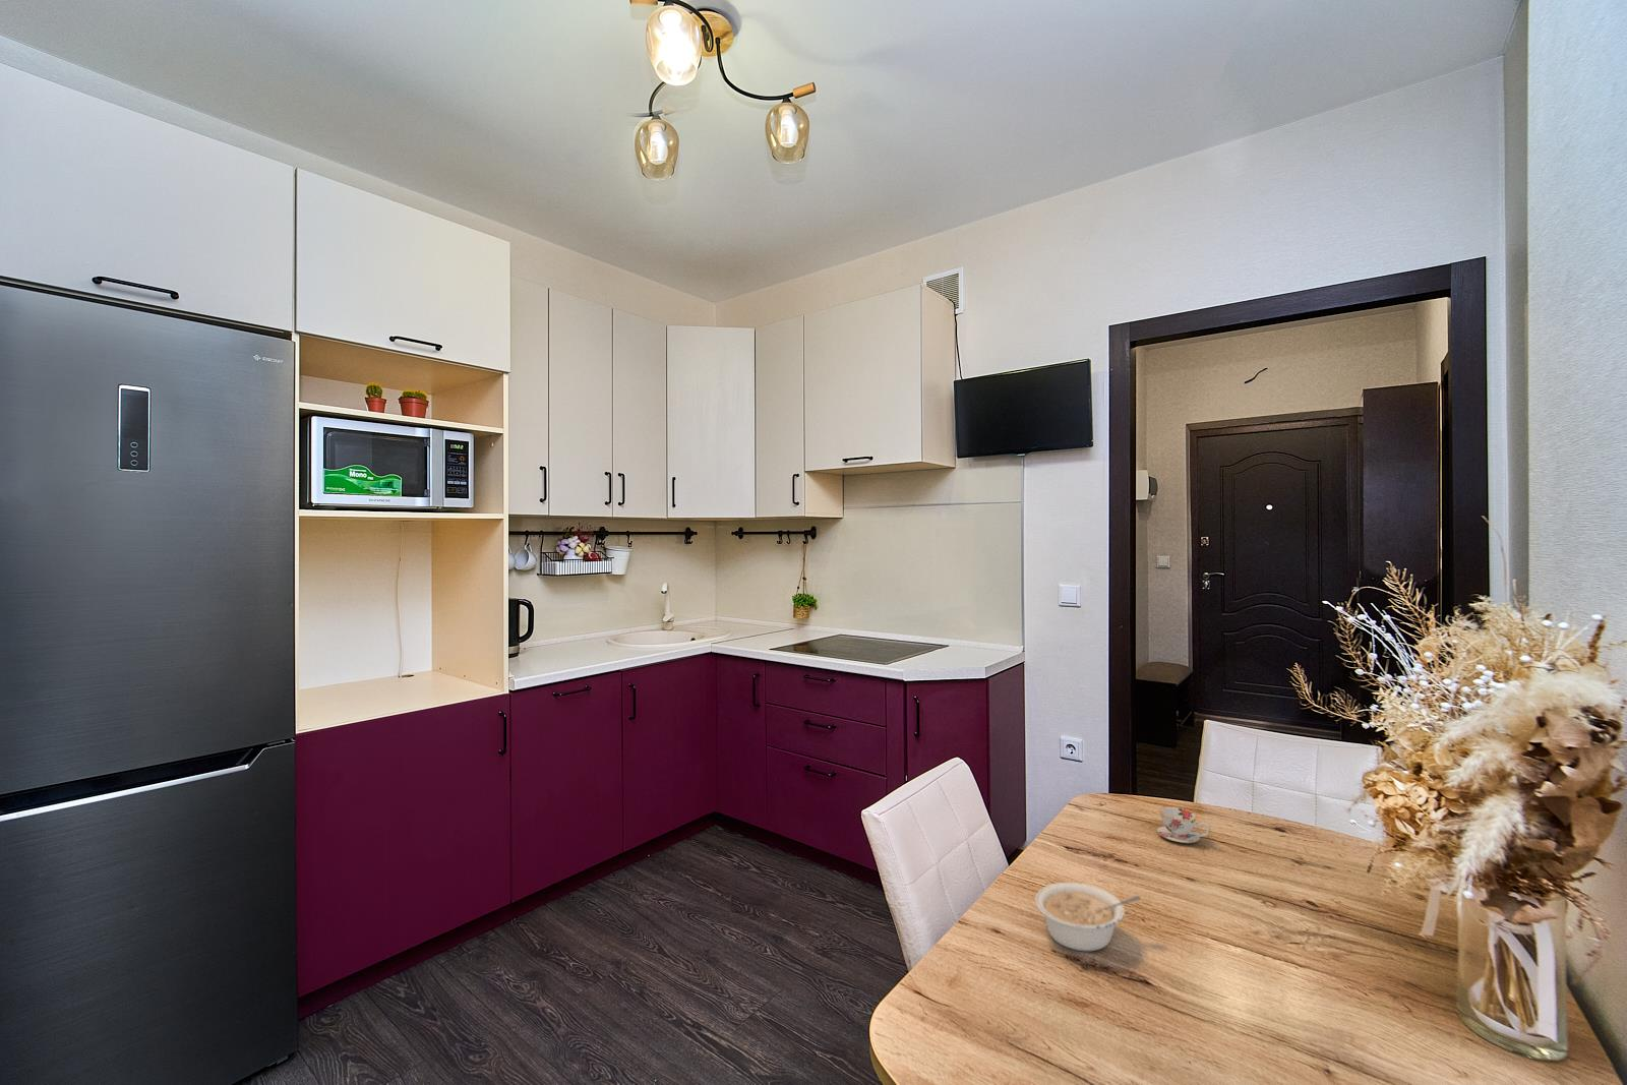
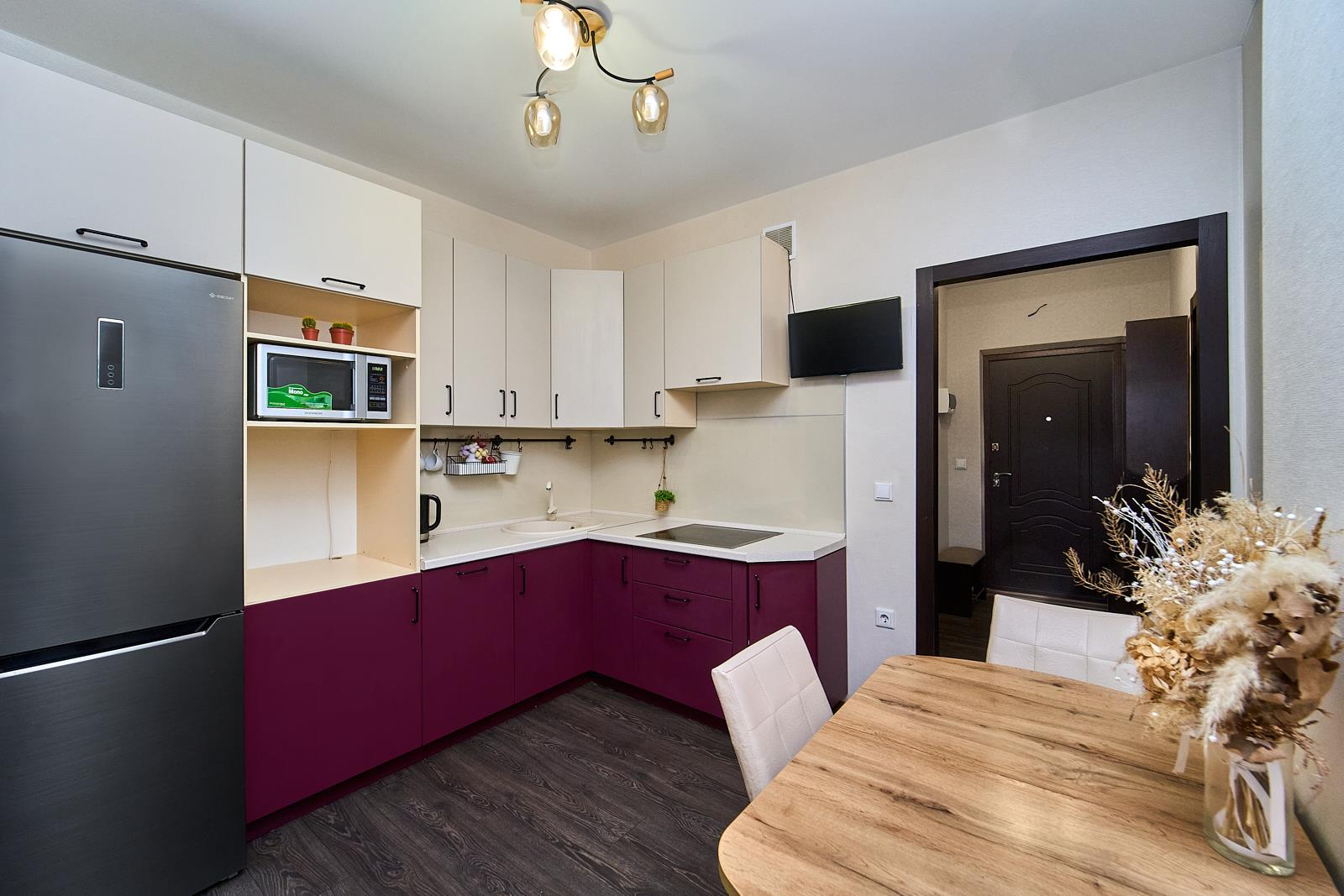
- legume (1081, 914)
- teacup (1184, 827)
